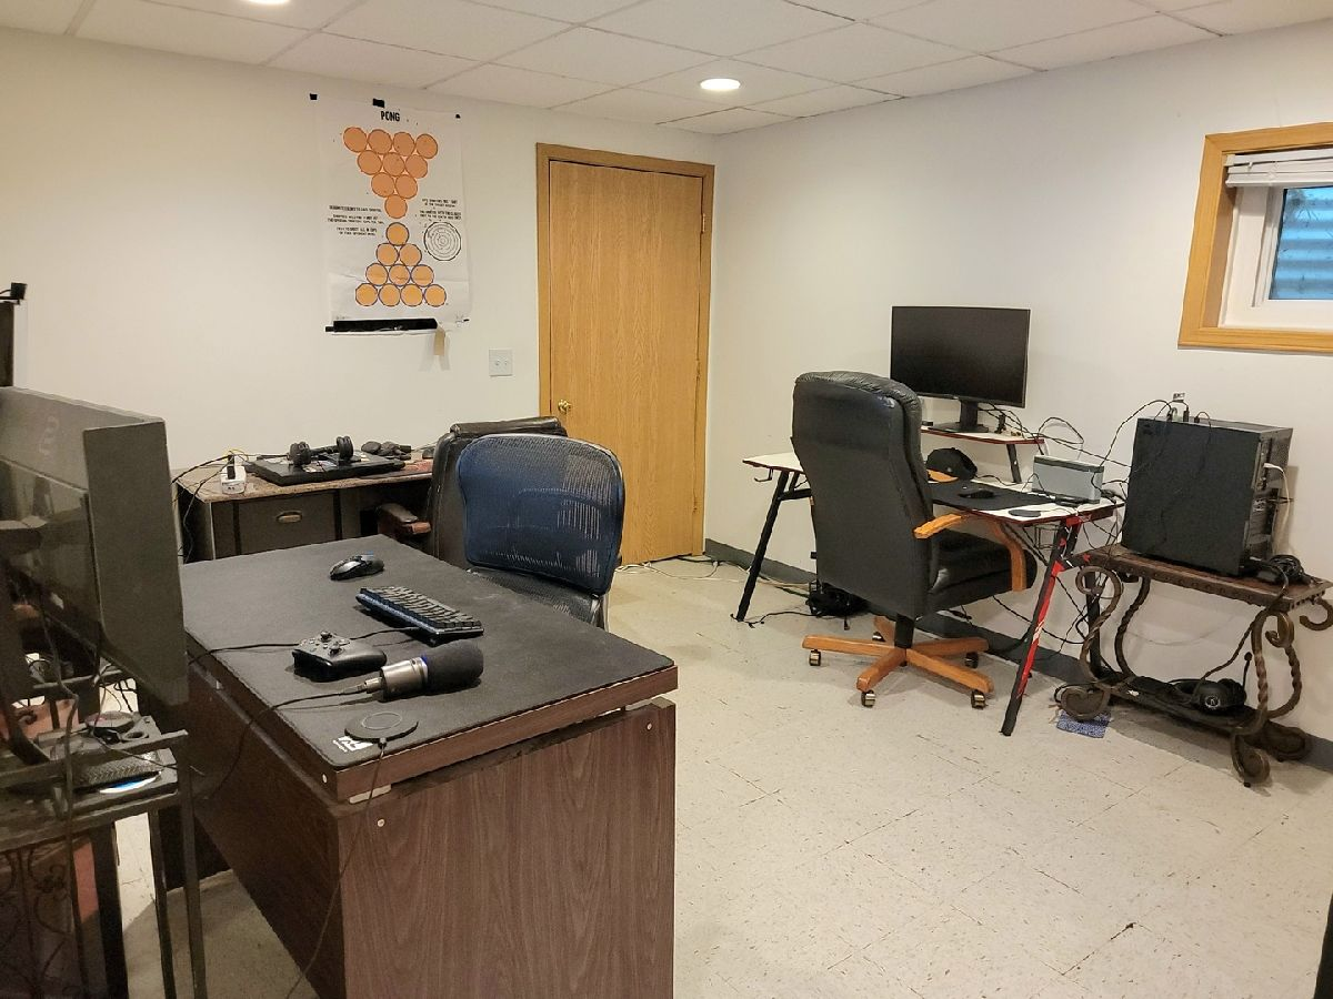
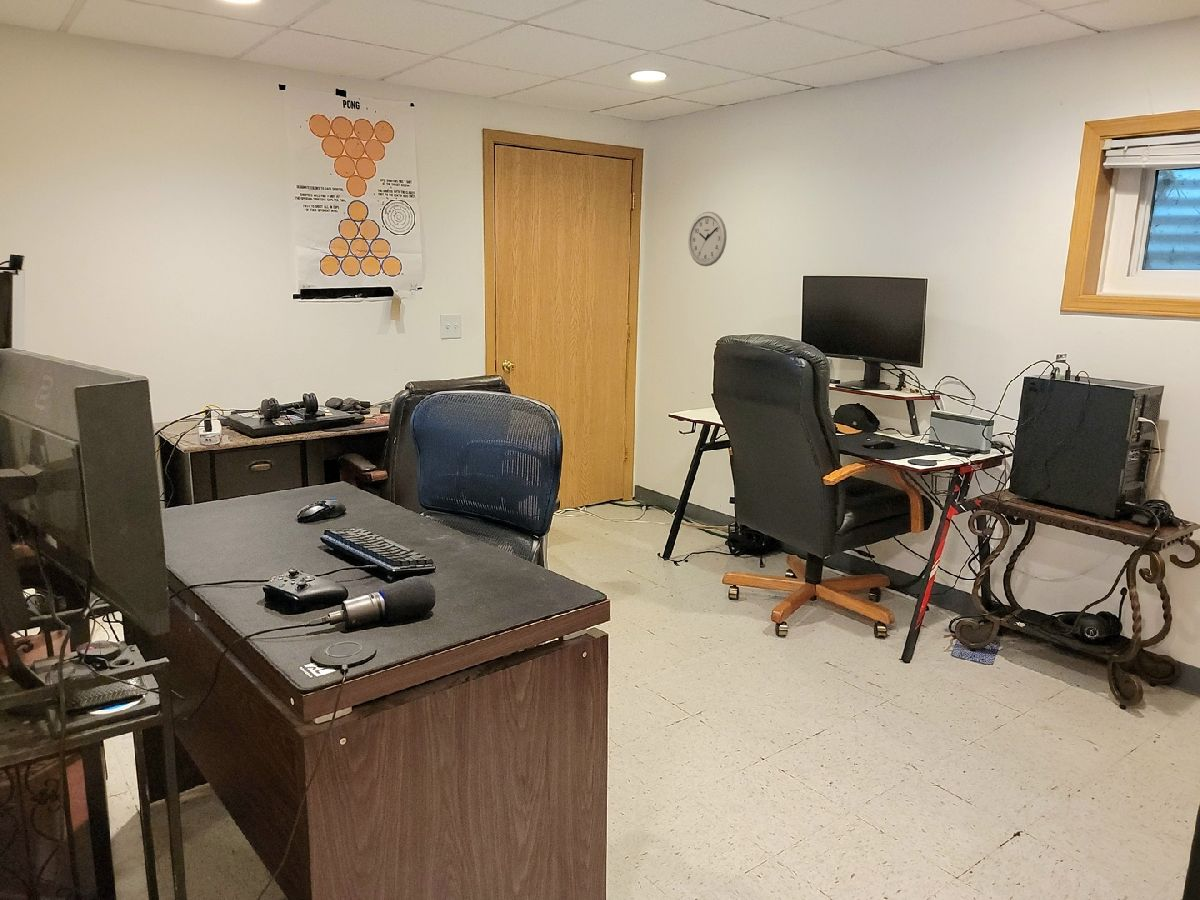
+ wall clock (706, 239)
